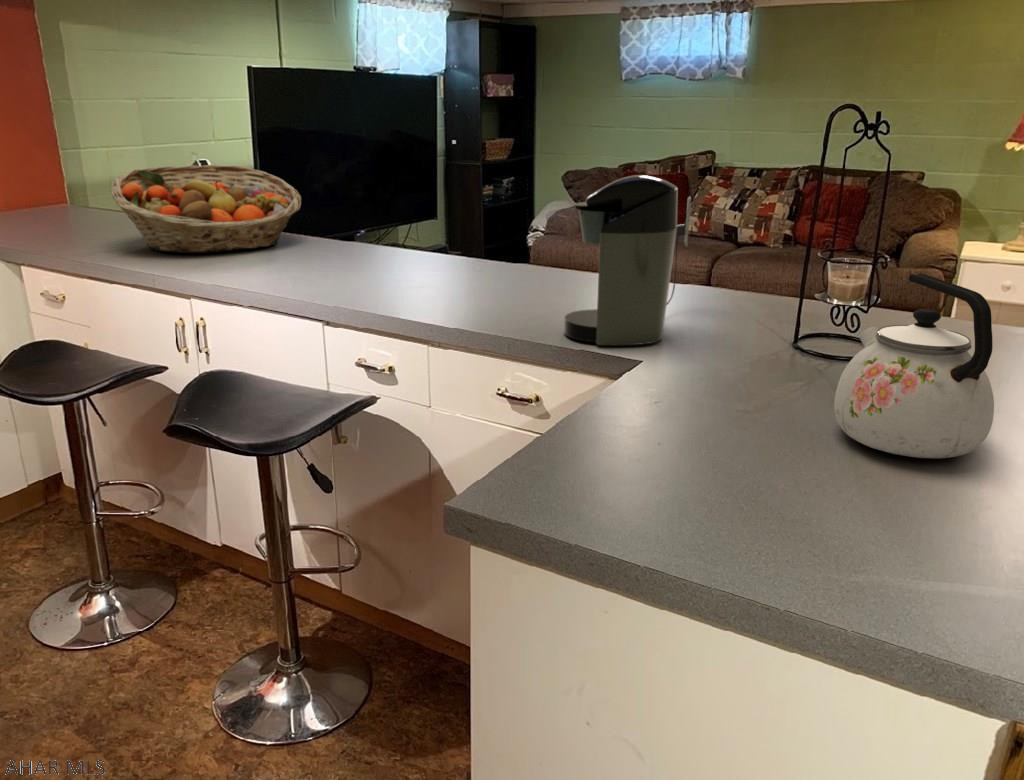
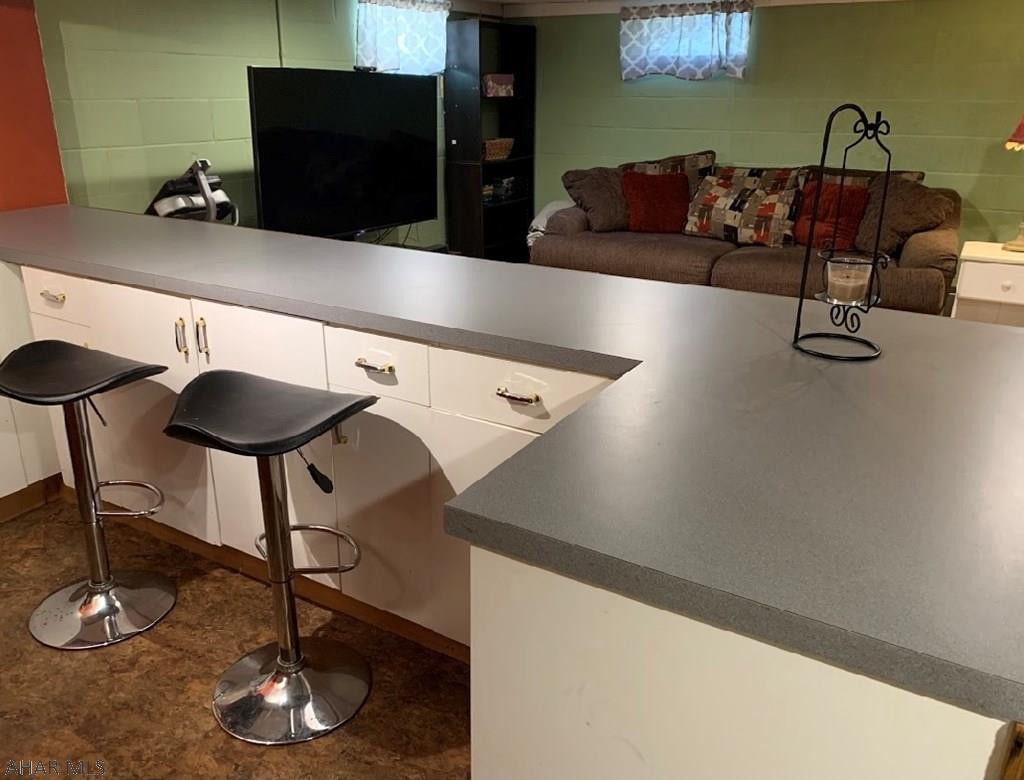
- coffee maker (628, 252)
- kettle (917, 361)
- fruit basket (210, 207)
